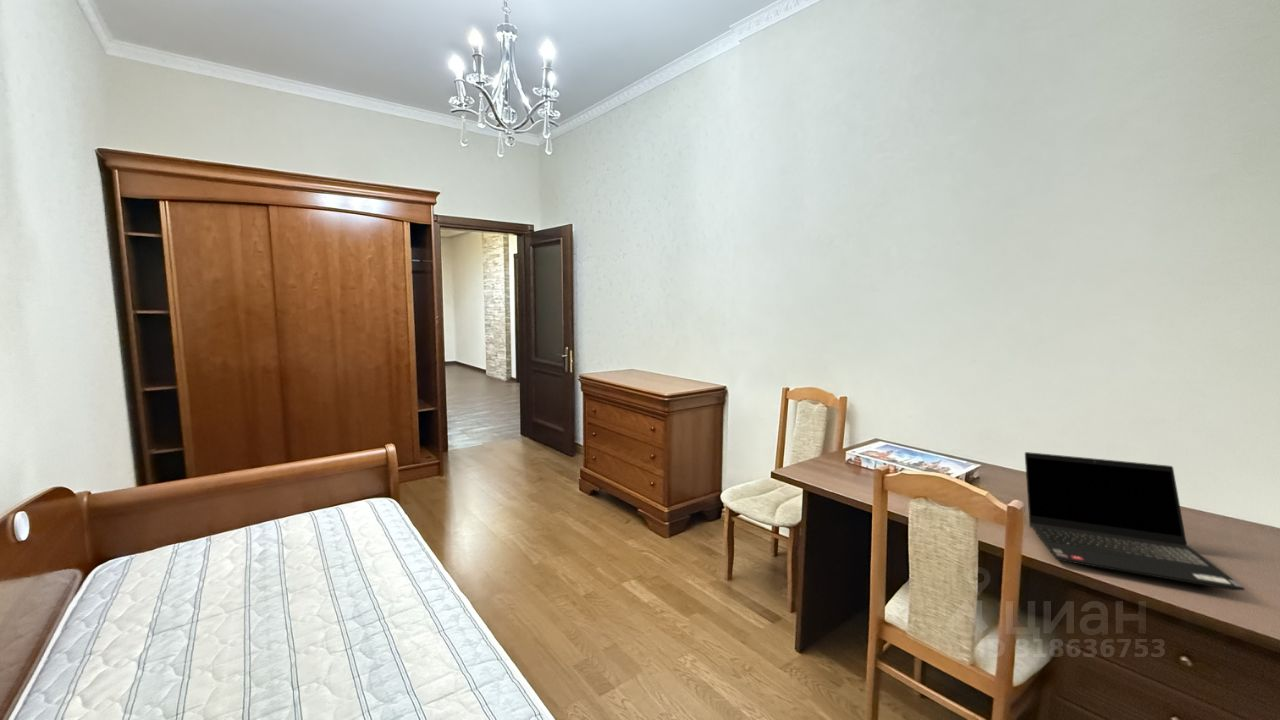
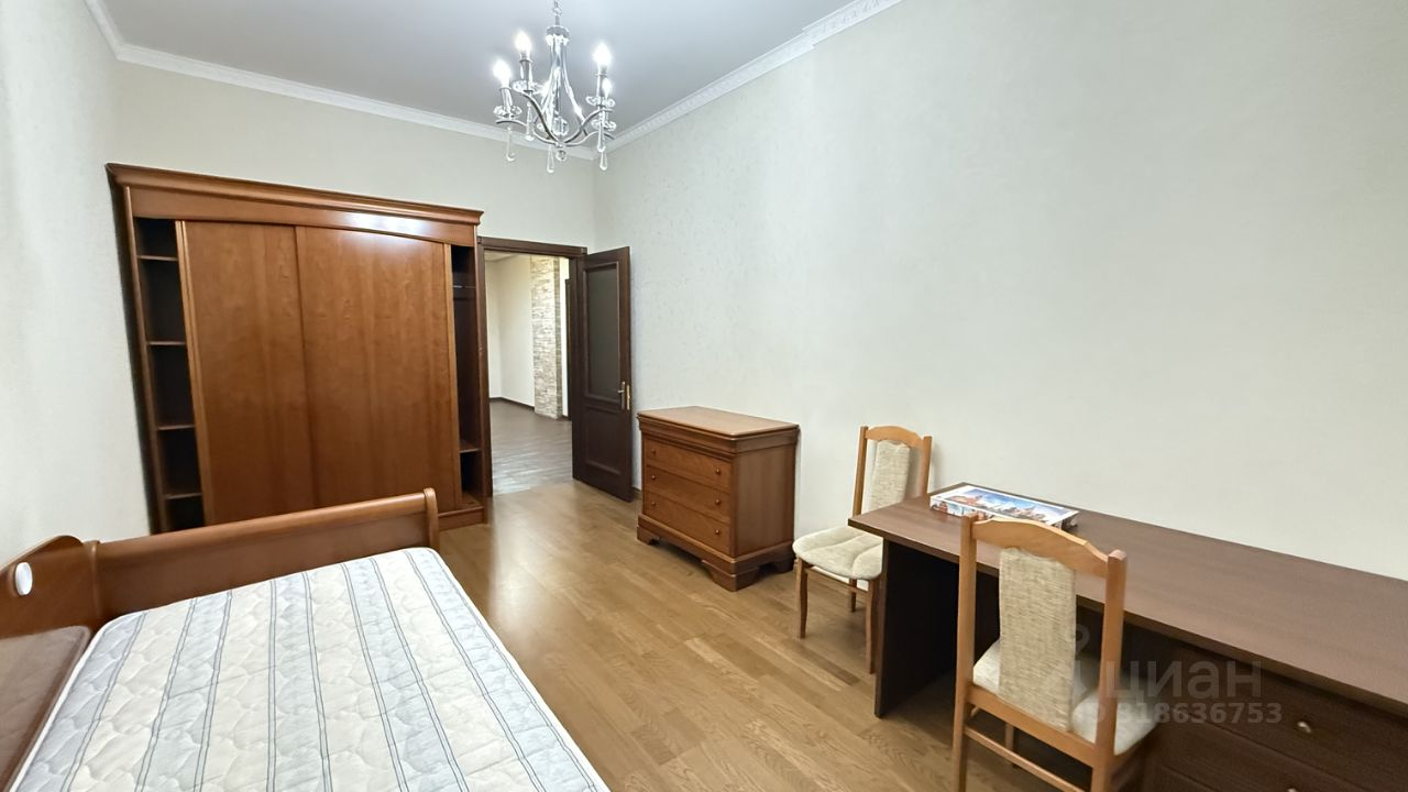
- laptop computer (1116, 511)
